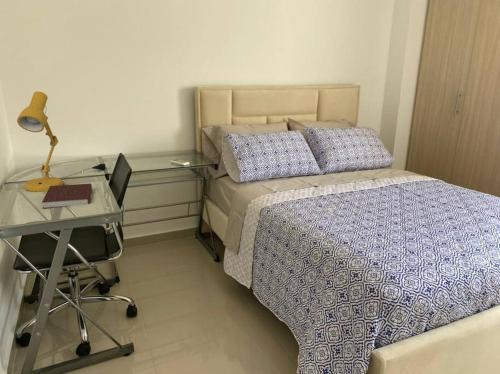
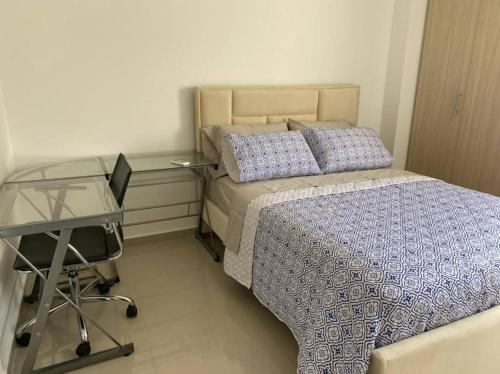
- desk lamp (57, 139)
- notebook (68, 195)
